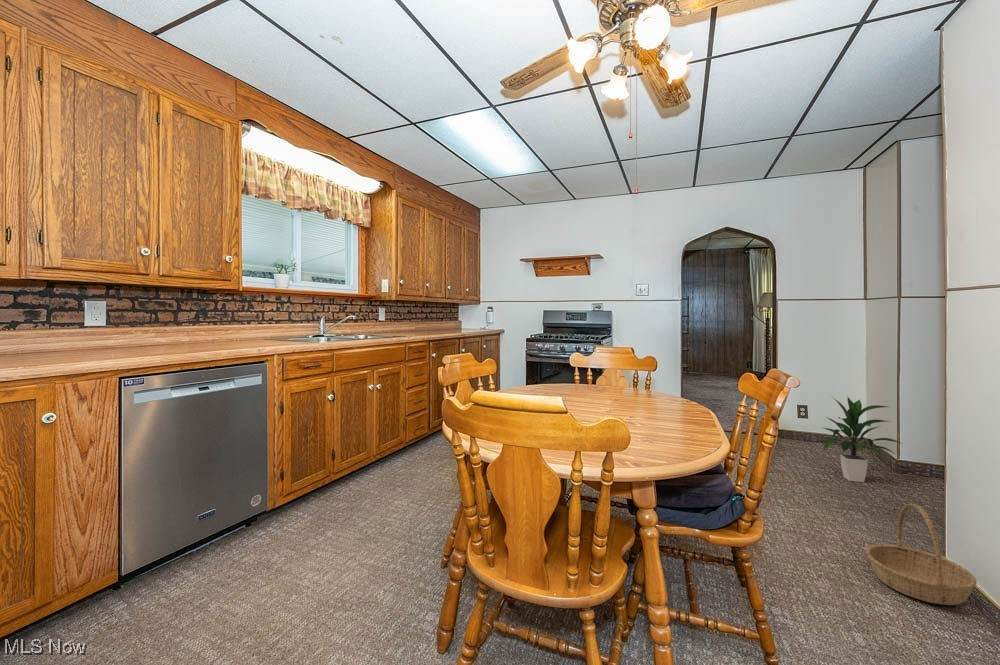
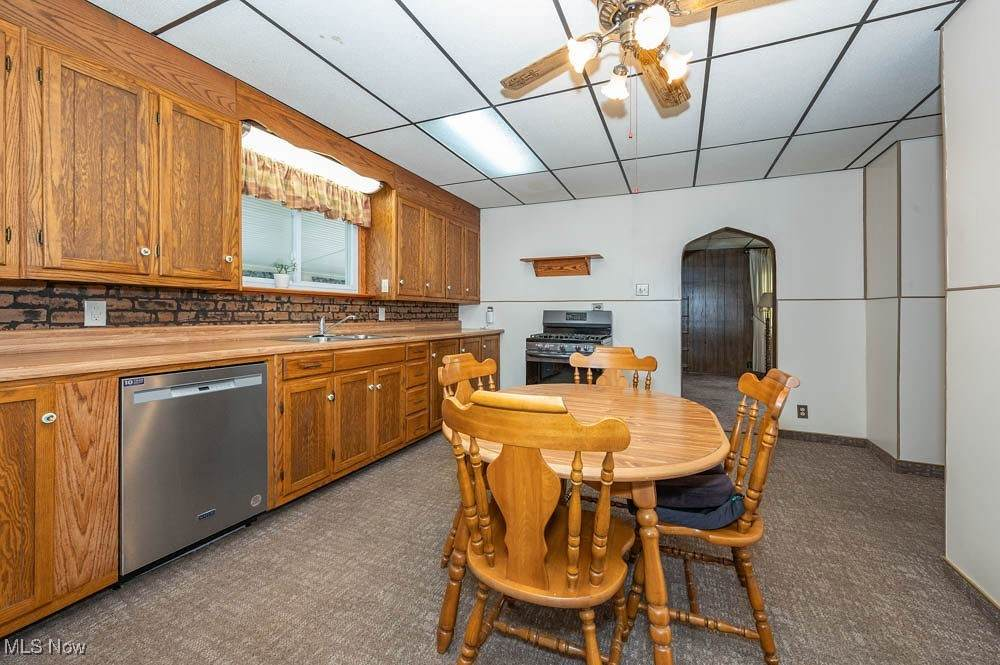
- indoor plant (855, 437)
- basket (917, 549)
